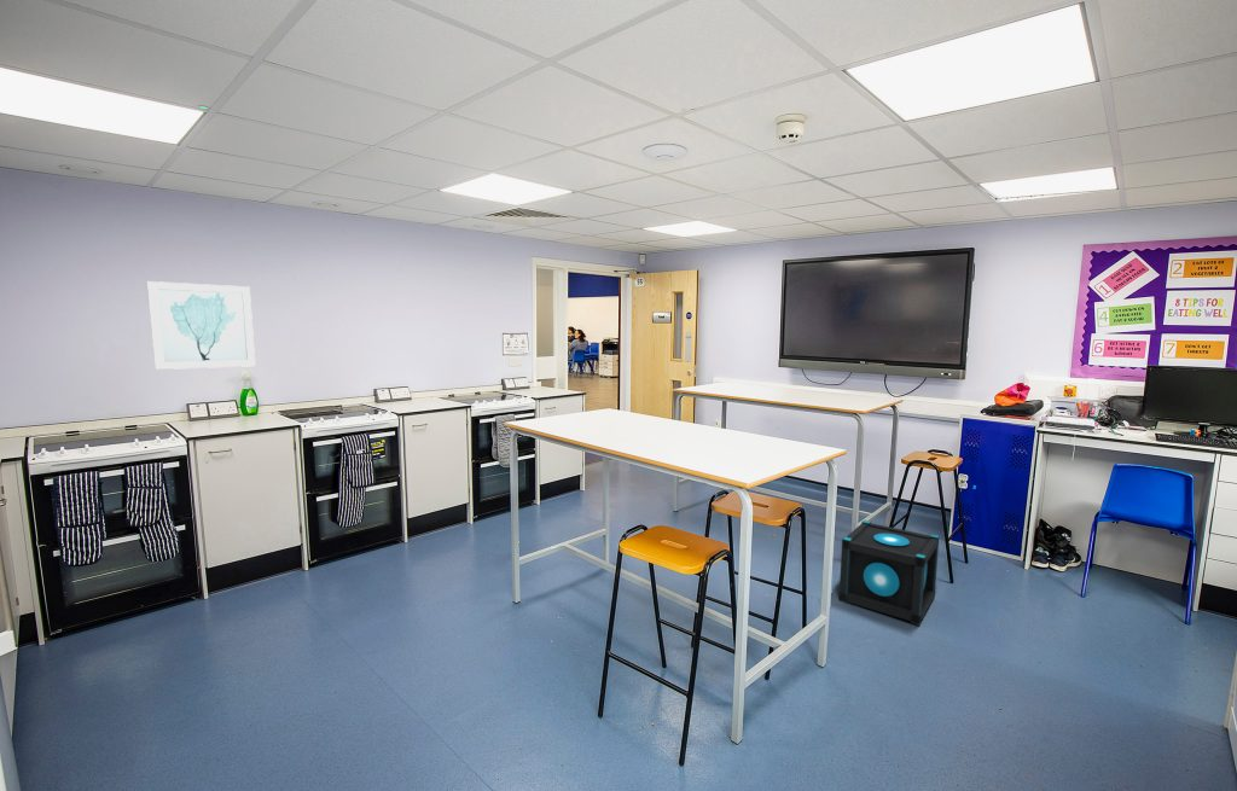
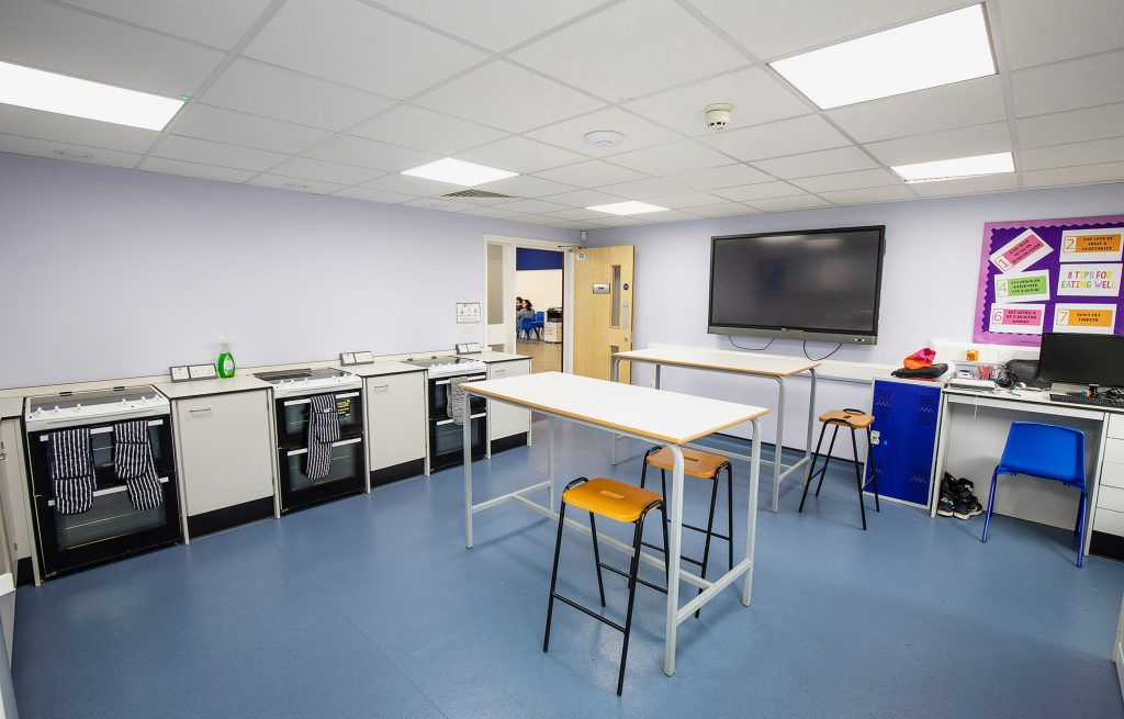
- wall art (204, 326)
- speaker (889, 568)
